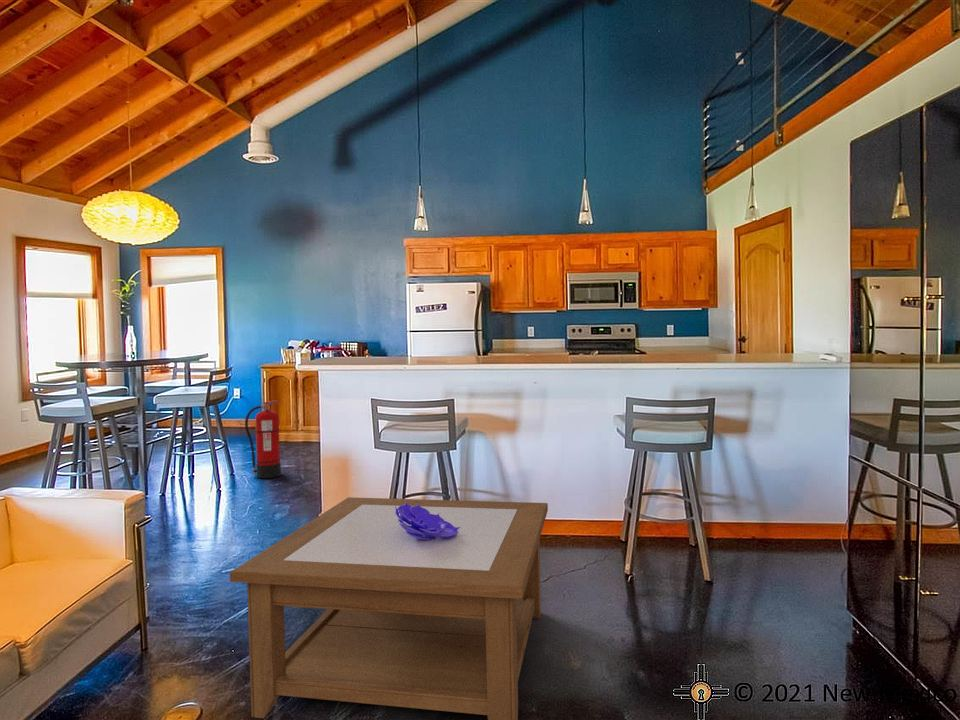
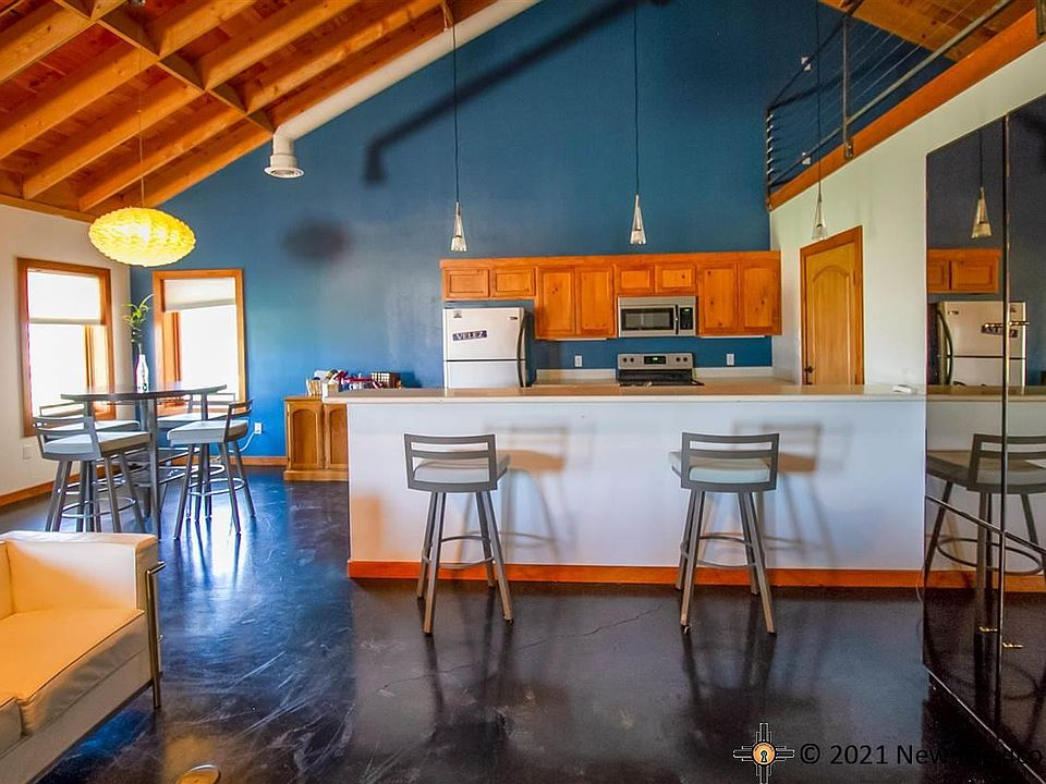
- fire extinguisher (264, 438)
- decorative bowl (425, 520)
- coffee table (415, 595)
